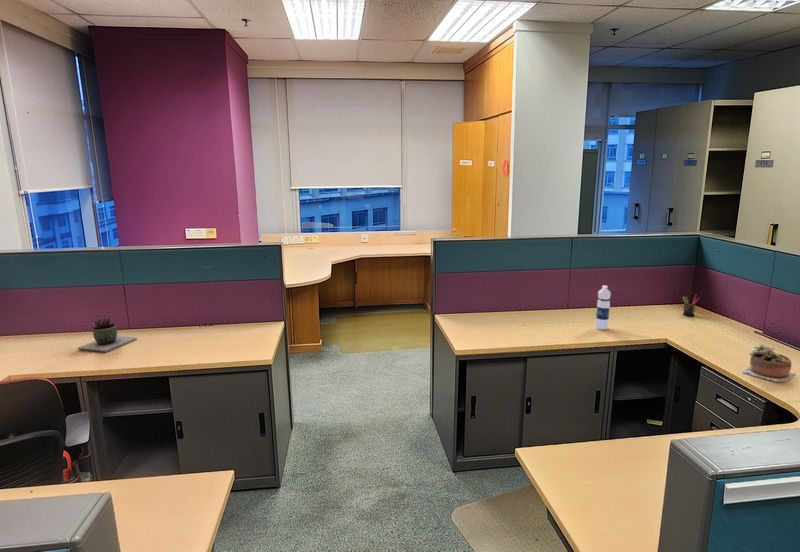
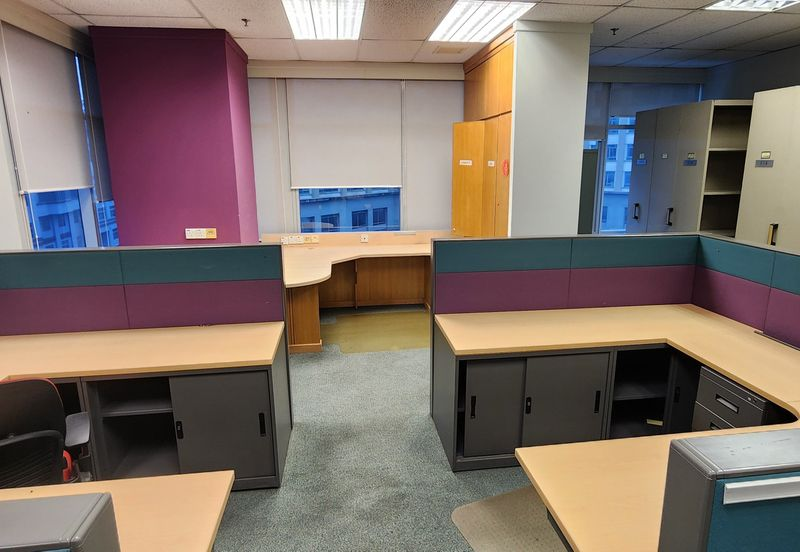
- succulent plant (106, 331)
- succulent plant (770, 360)
- water bottle (603, 307)
- pen holder (689, 304)
